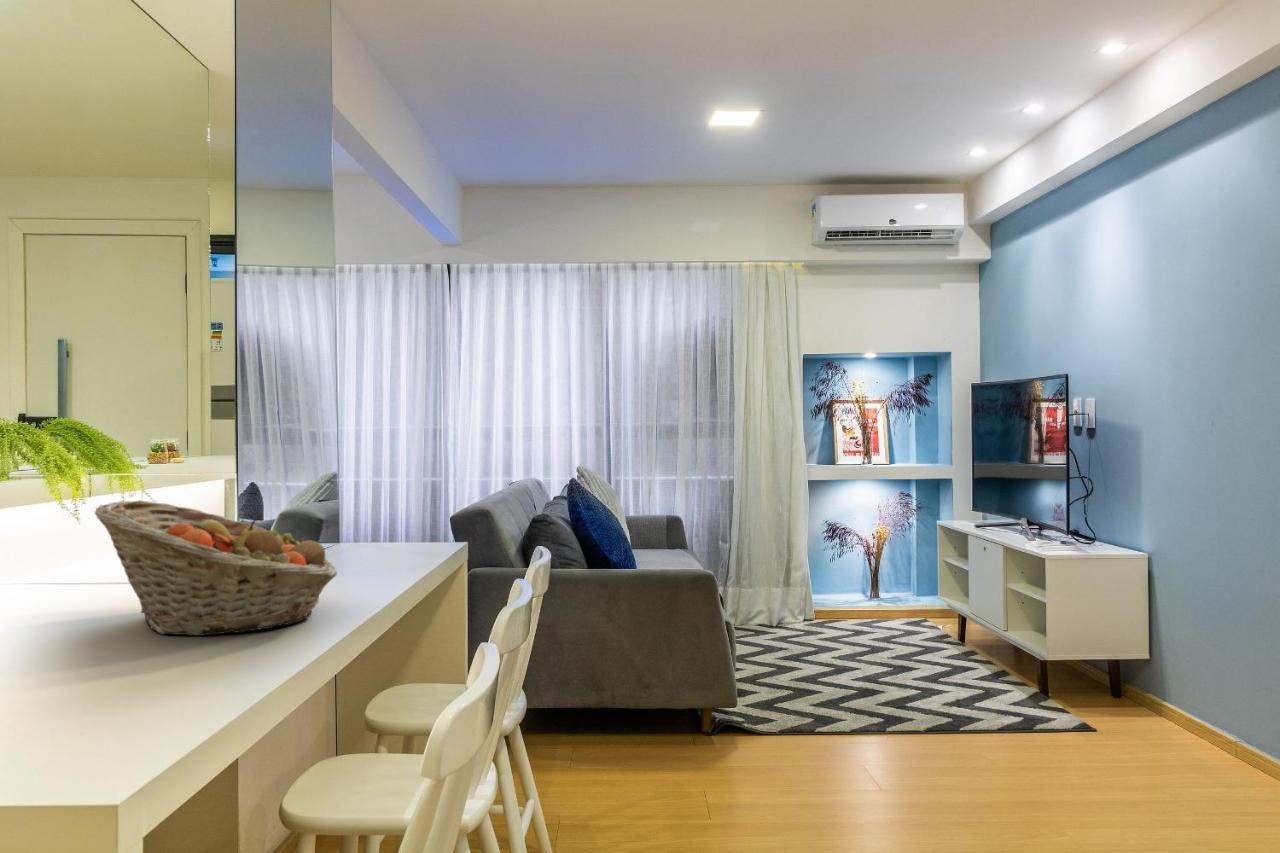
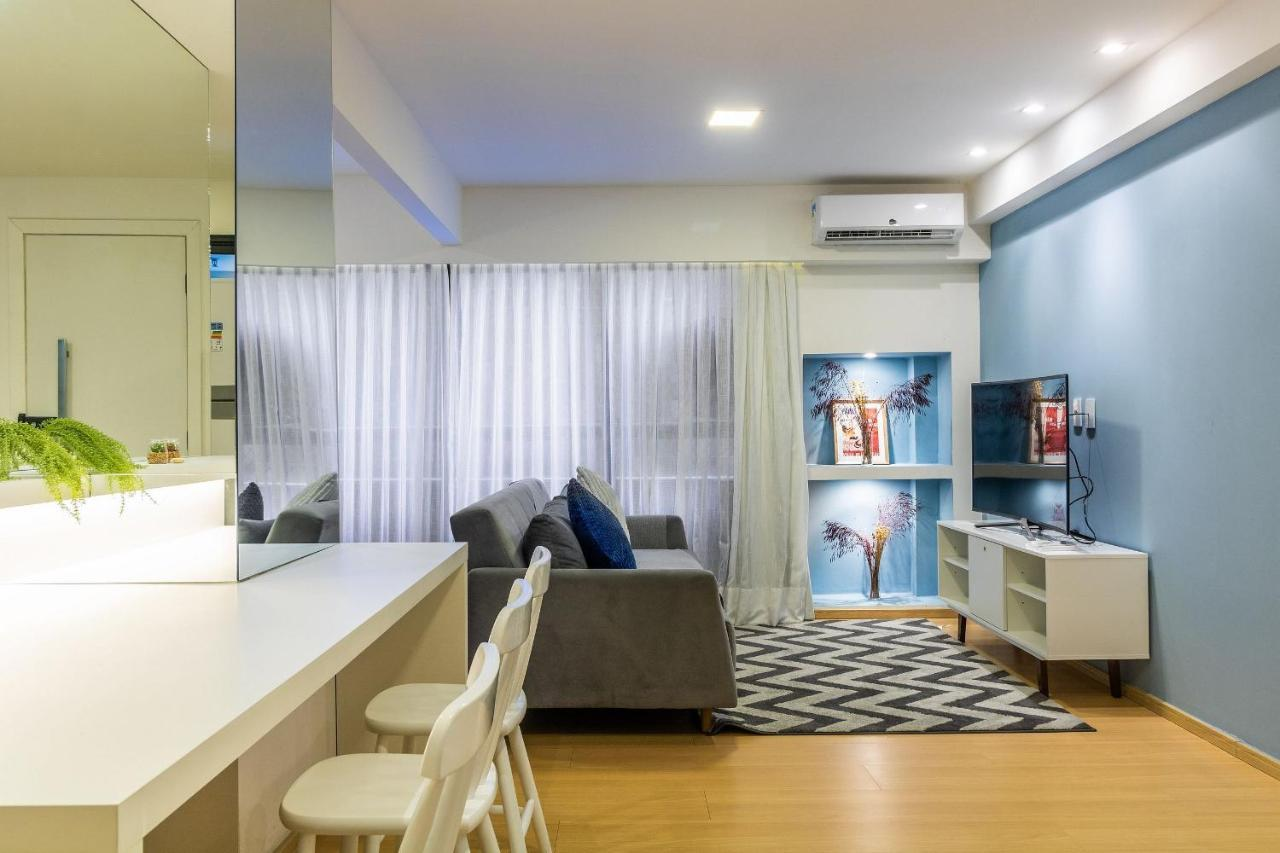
- fruit basket (221, 558)
